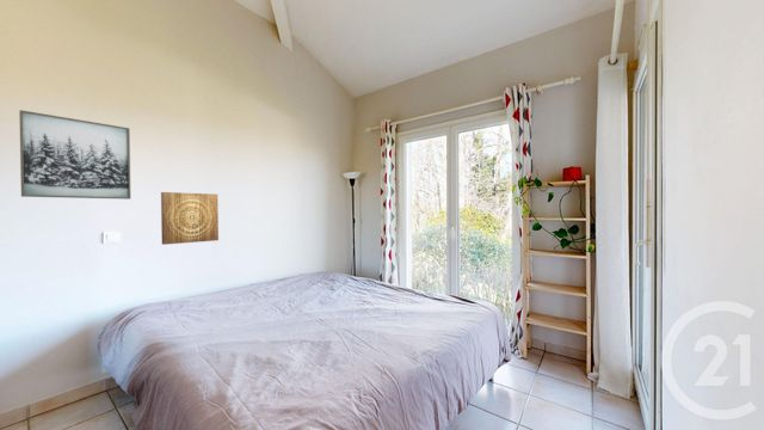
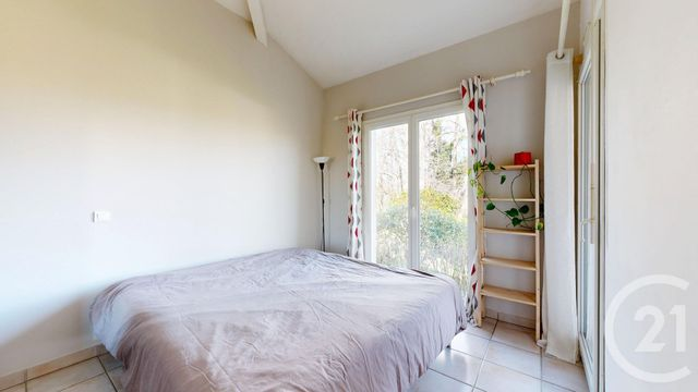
- wall art (80, 159)
- wall art (191, 217)
